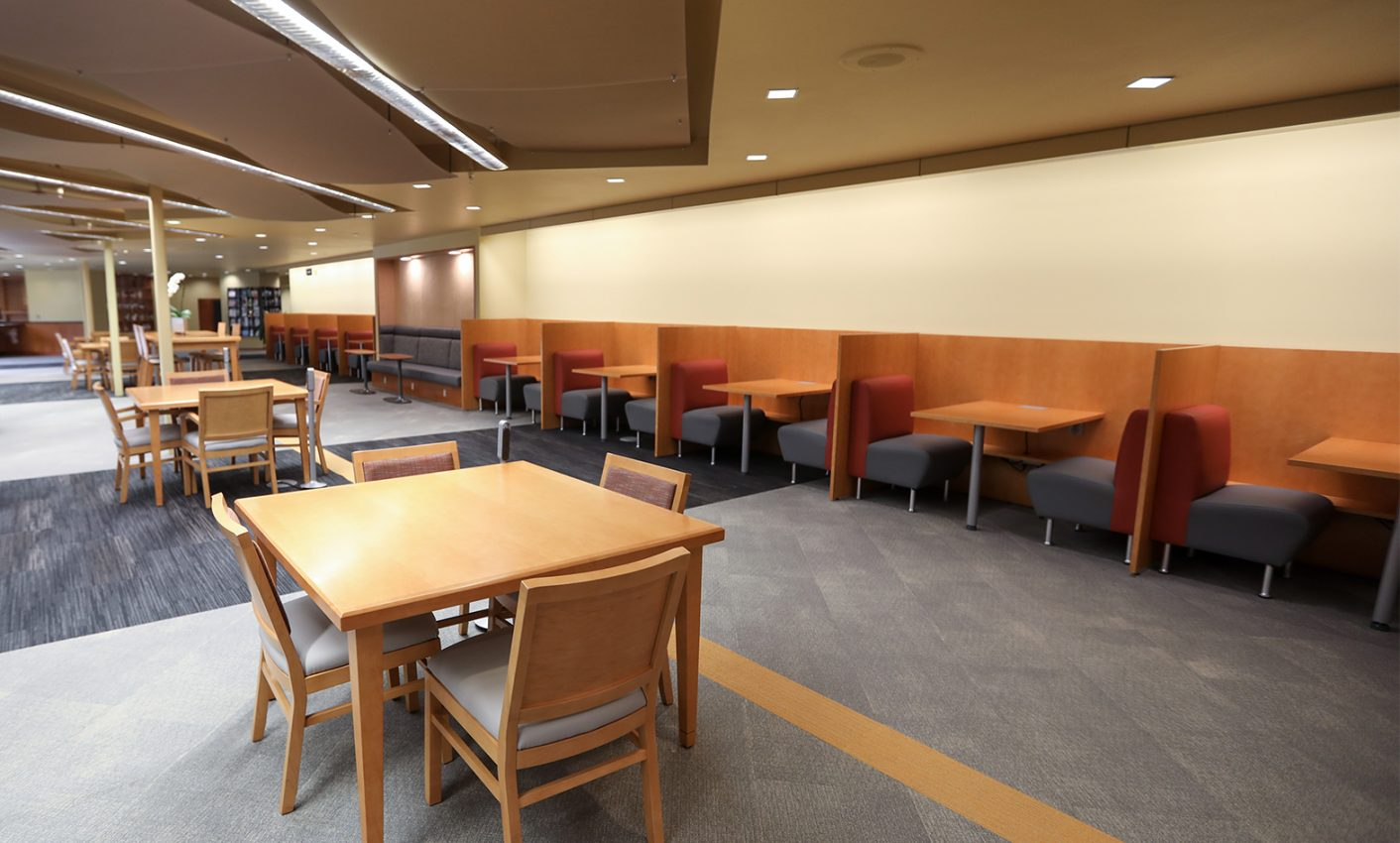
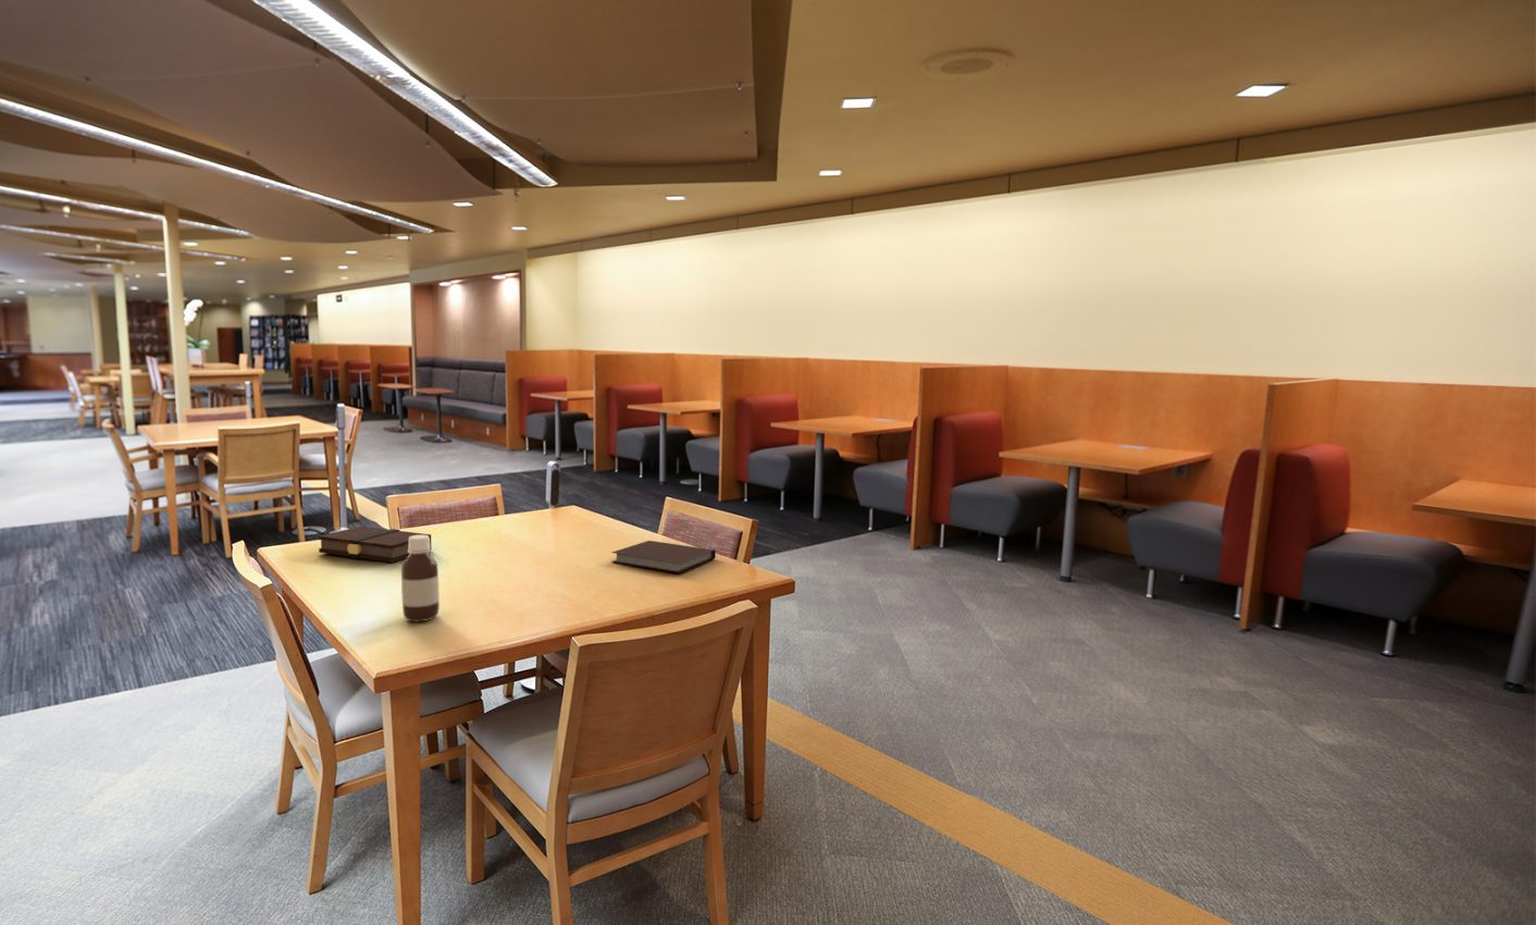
+ book (375, 543)
+ bottle (420, 577)
+ notebook (664, 555)
